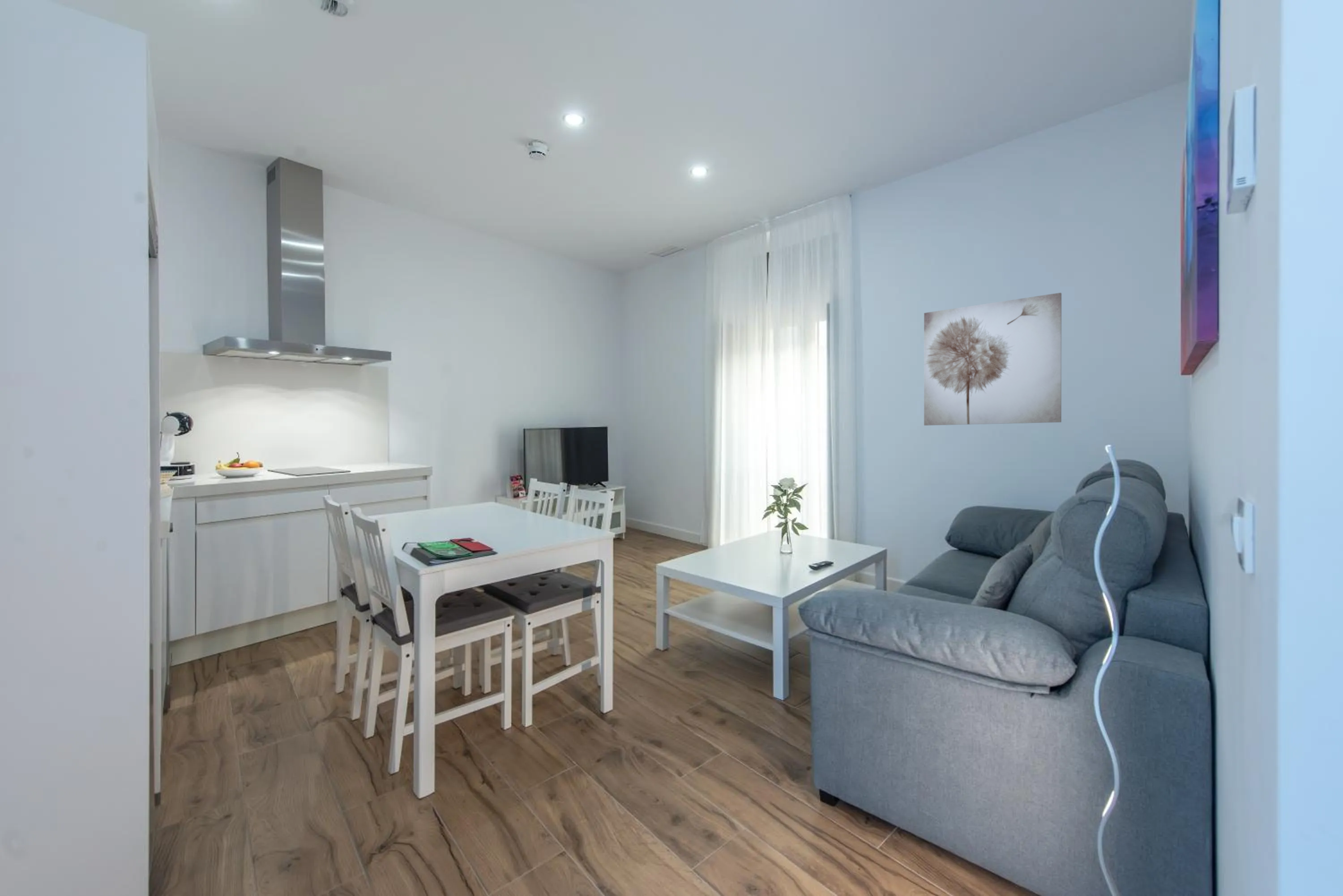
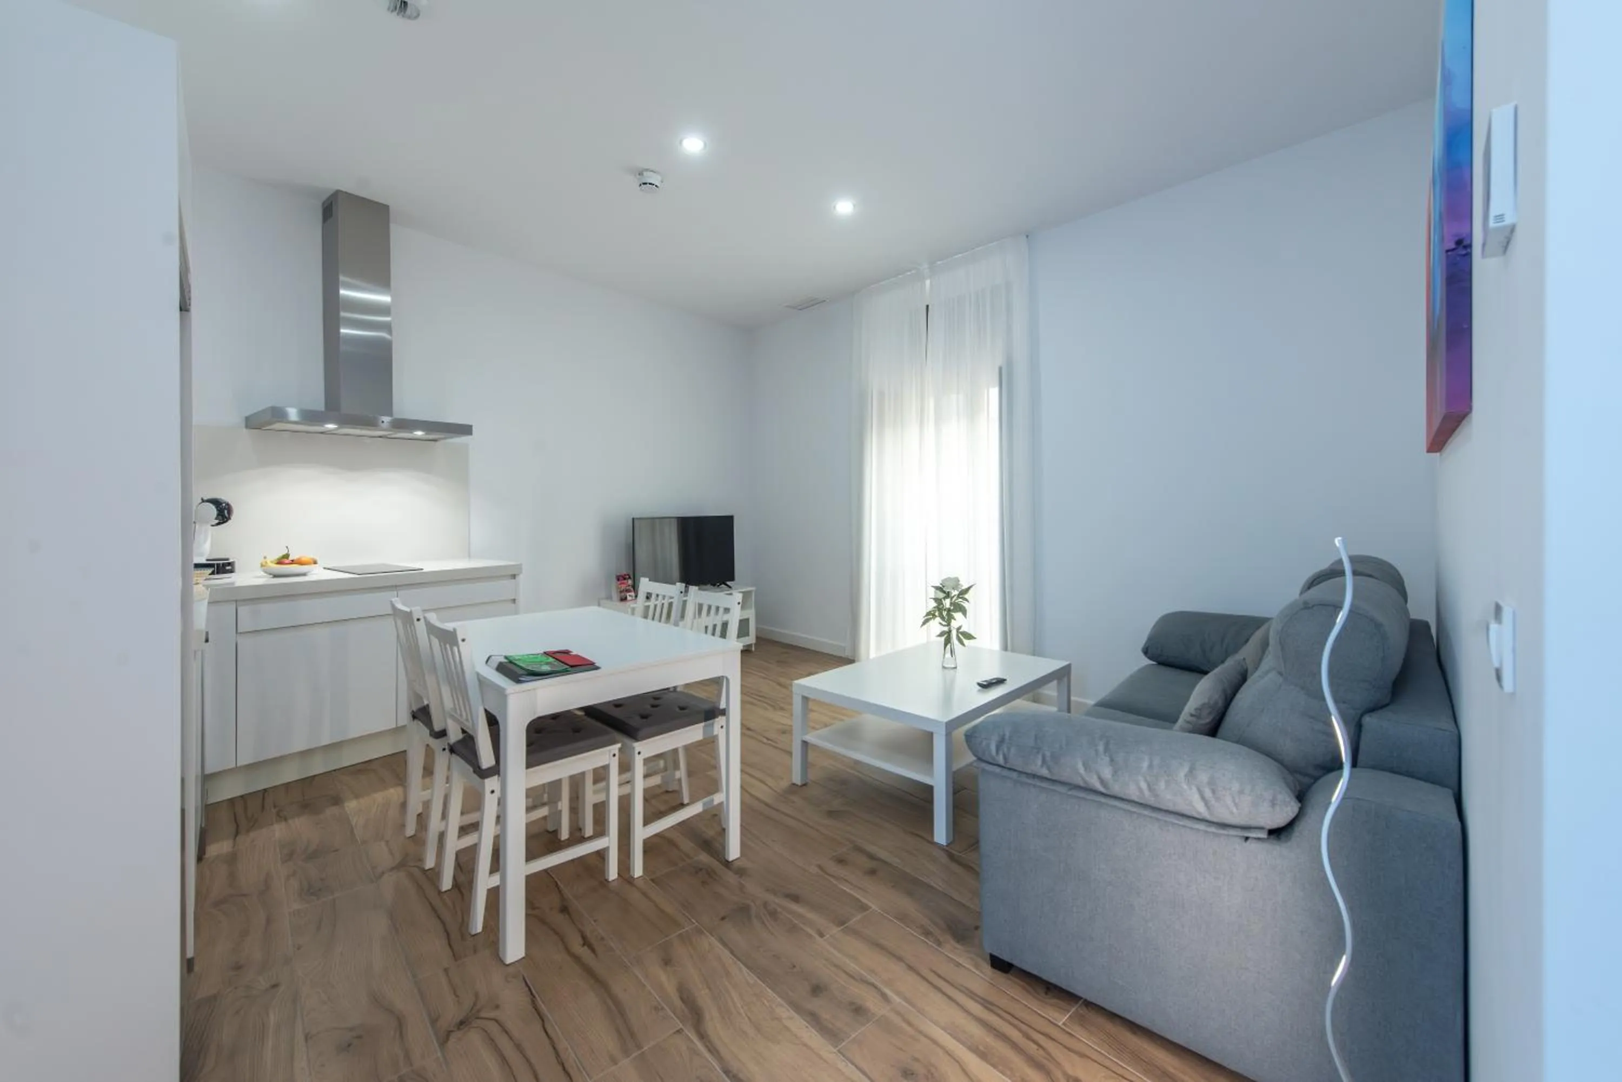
- wall art (988, 364)
